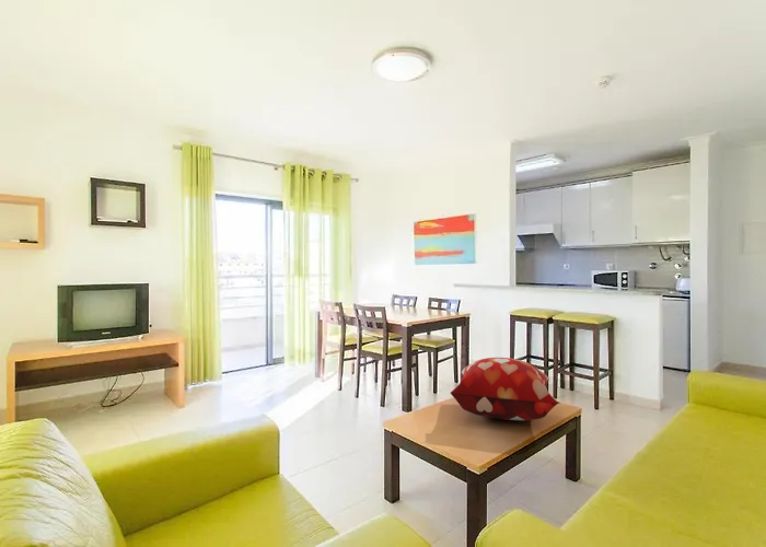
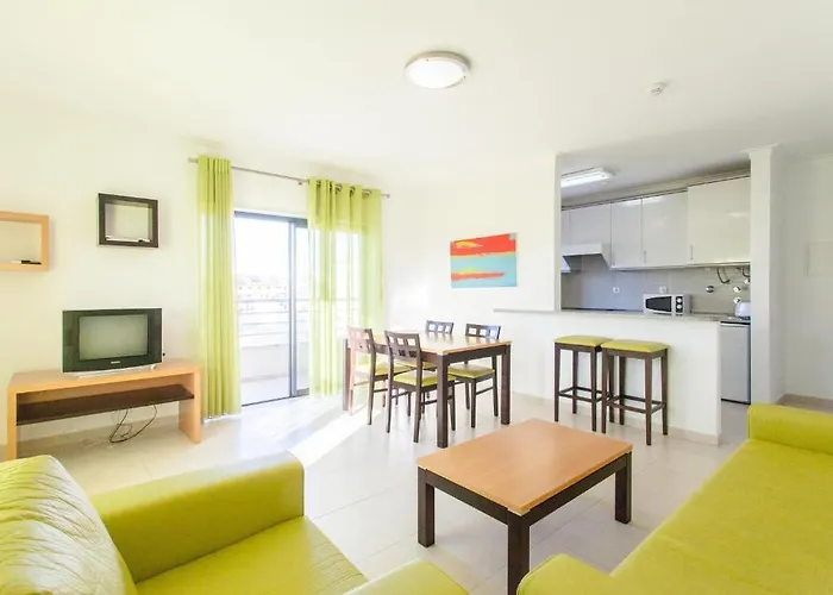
- decorative pillow (503, 385)
